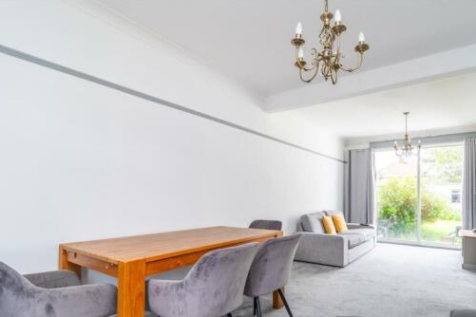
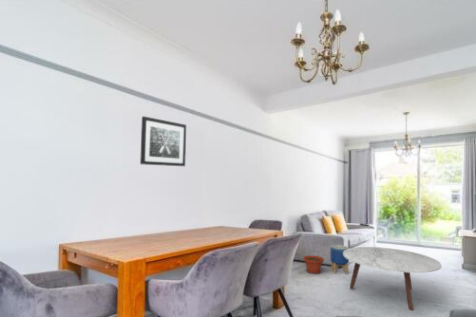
+ coffee table (389, 270)
+ planter (339, 259)
+ wall art (165, 143)
+ plant pot (313, 265)
